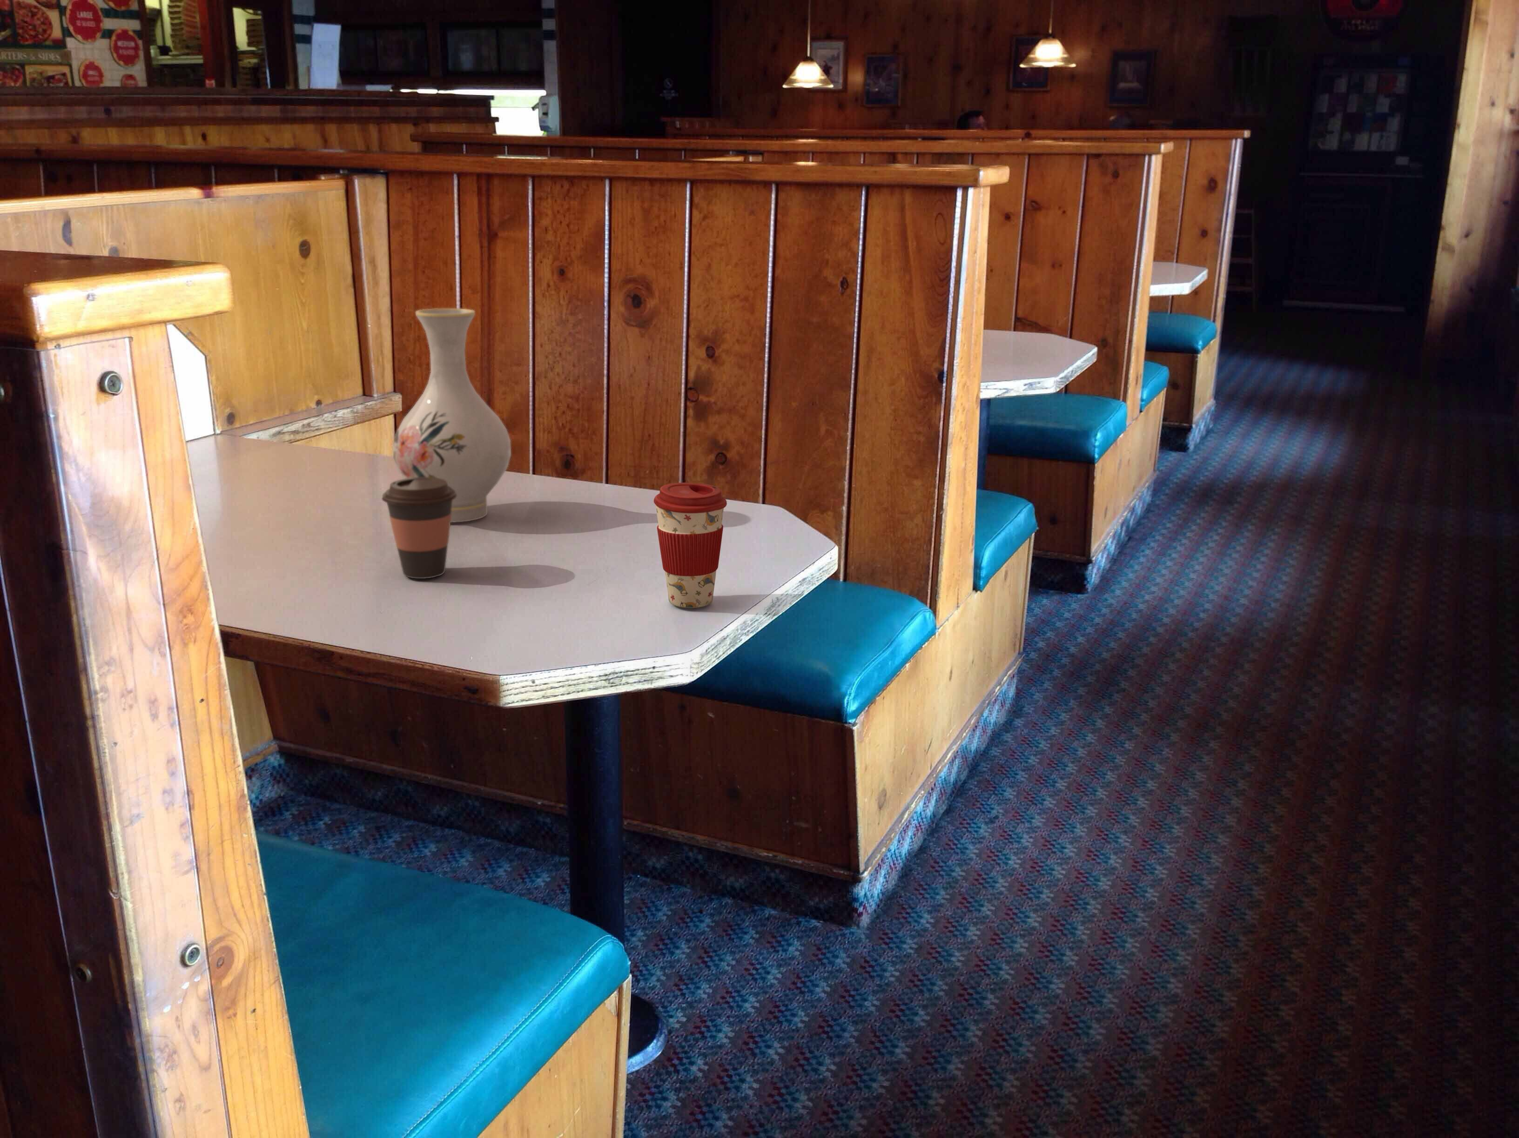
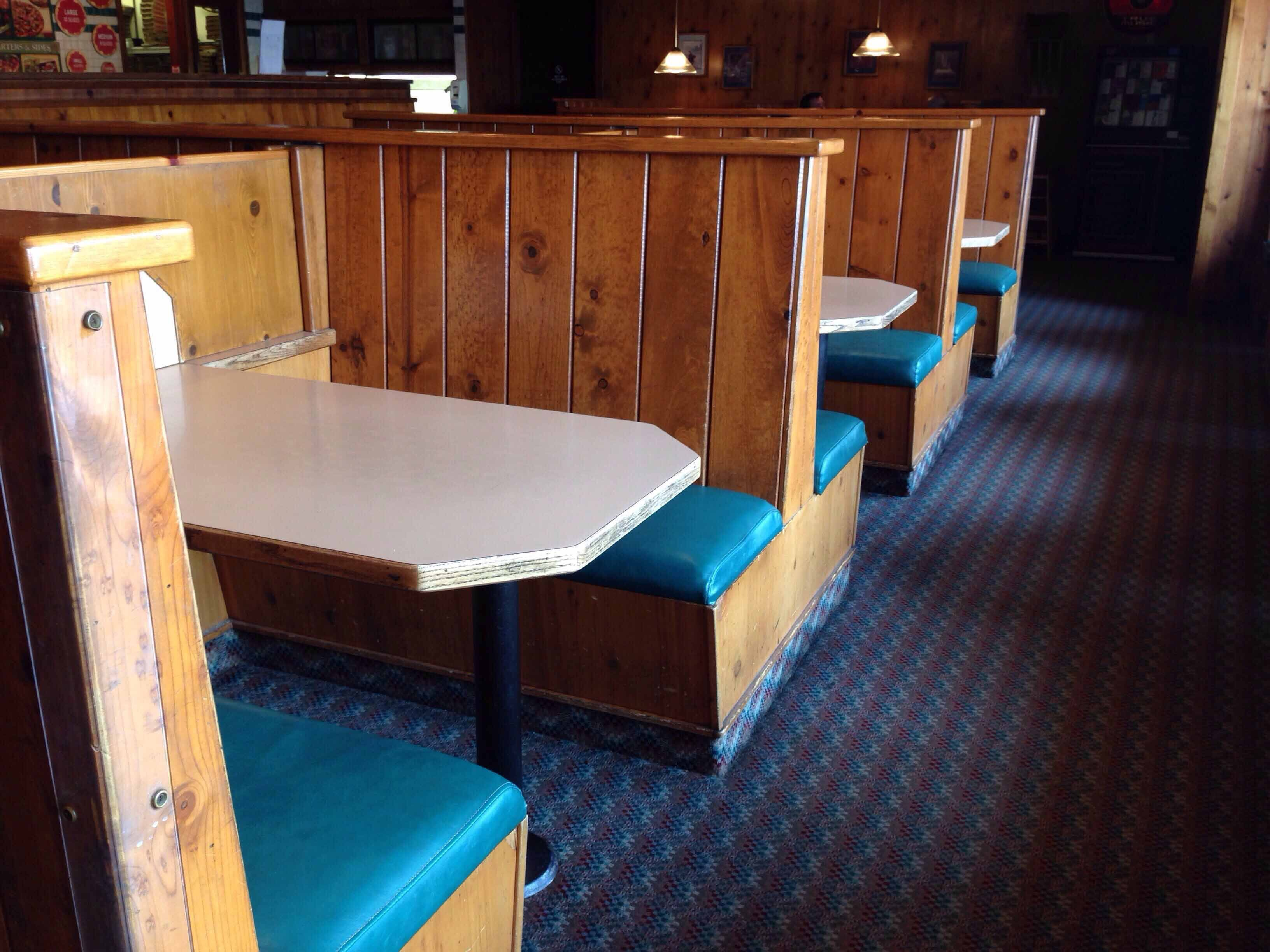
- coffee cup (421, 528)
- coffee cup (690, 545)
- vase (451, 415)
